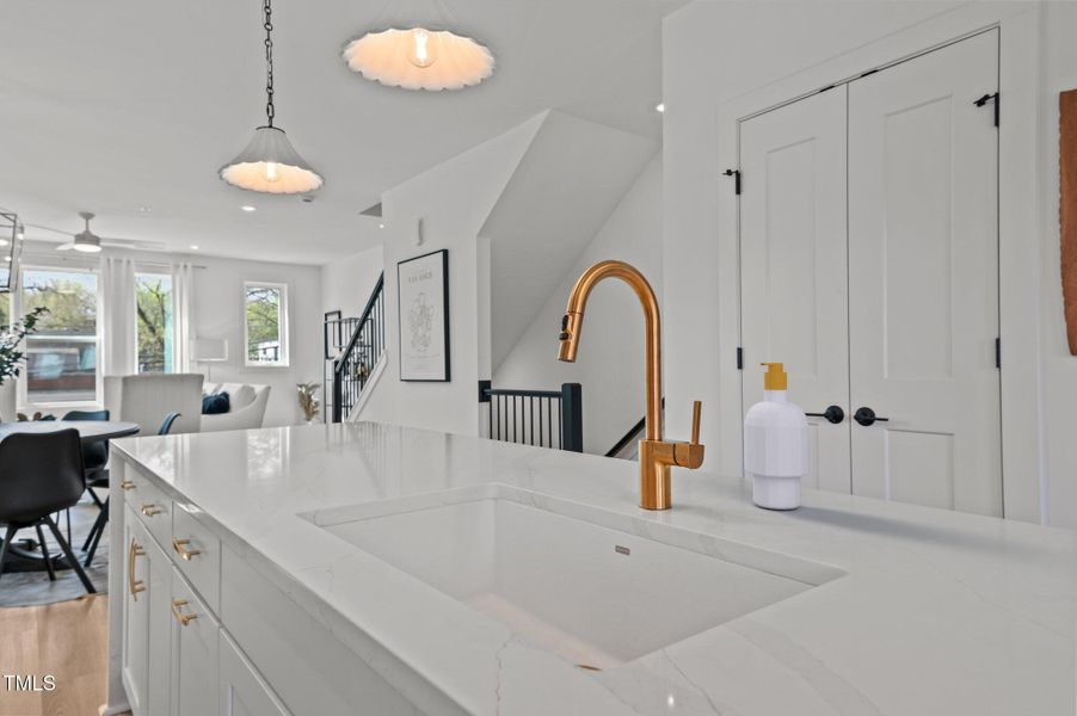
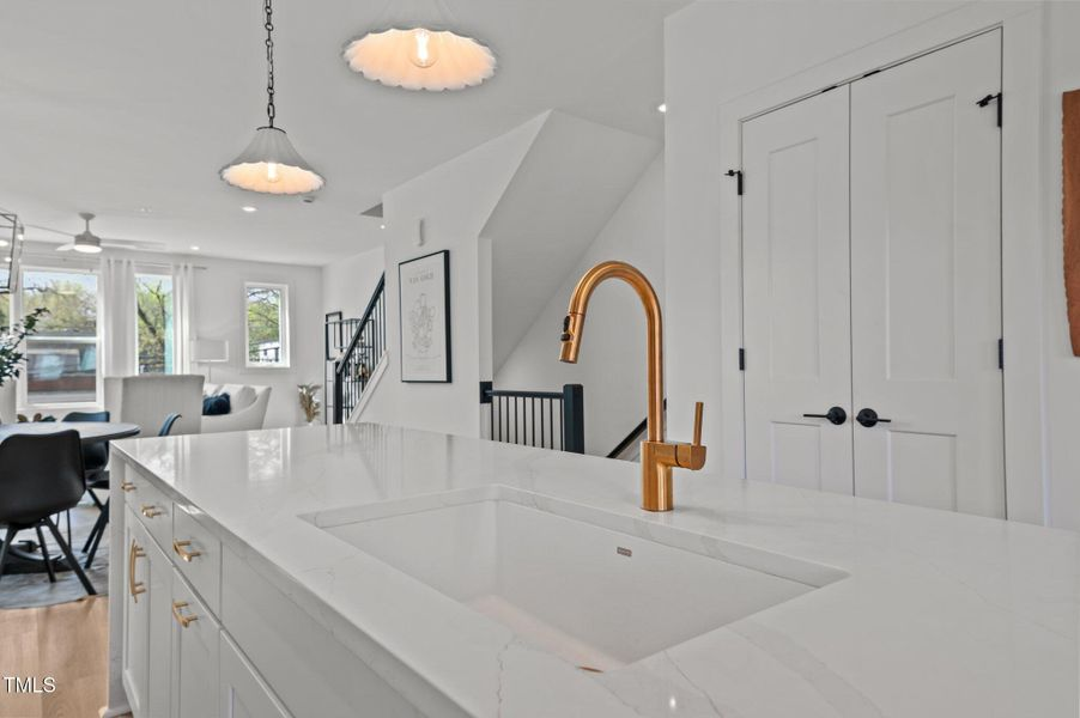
- soap bottle (775, 433)
